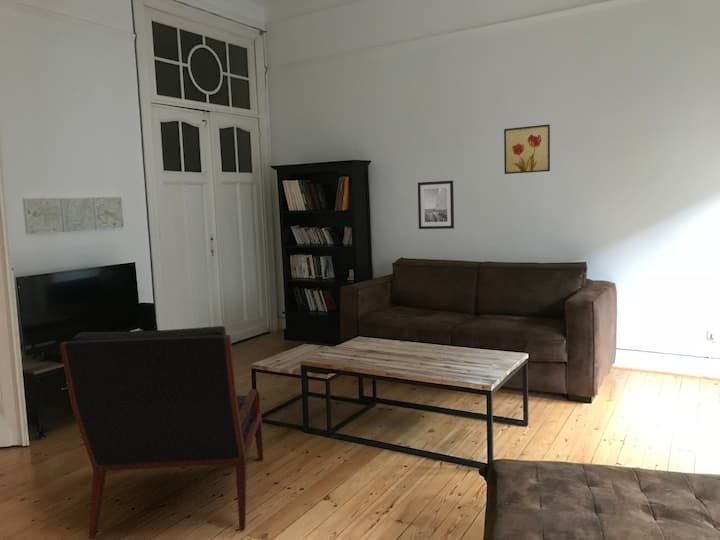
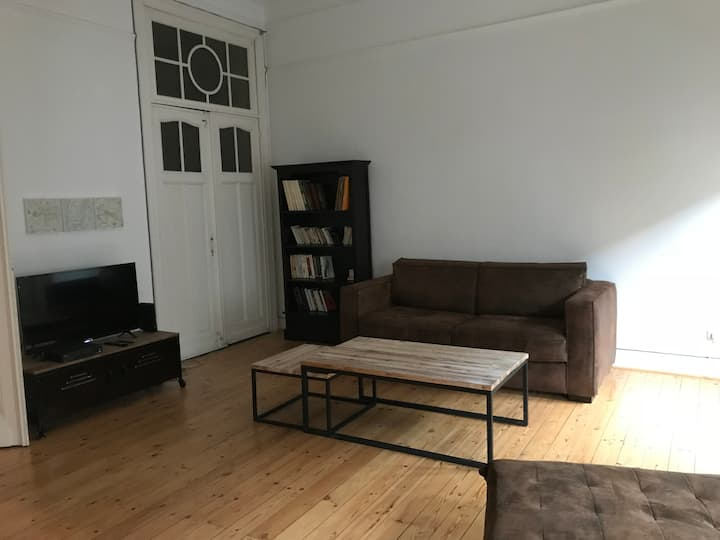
- wall art (527, 149)
- wall art (435, 205)
- armchair (178, 409)
